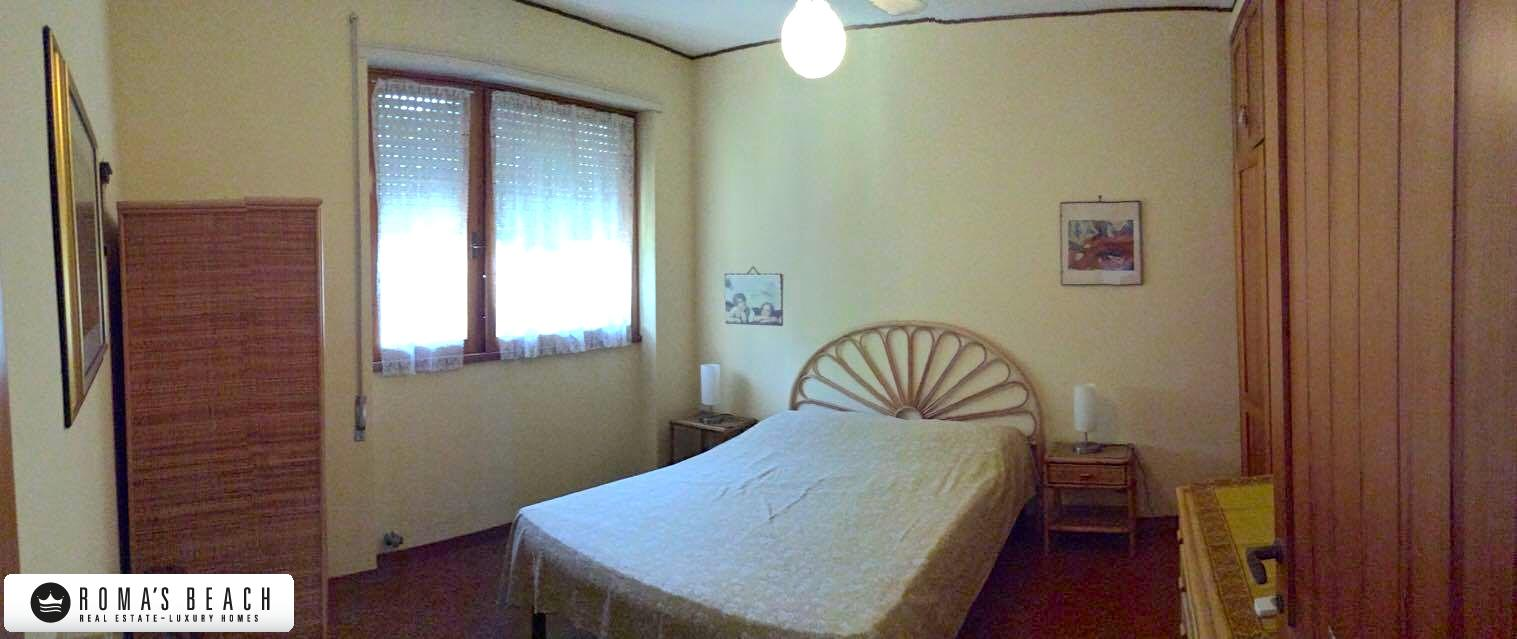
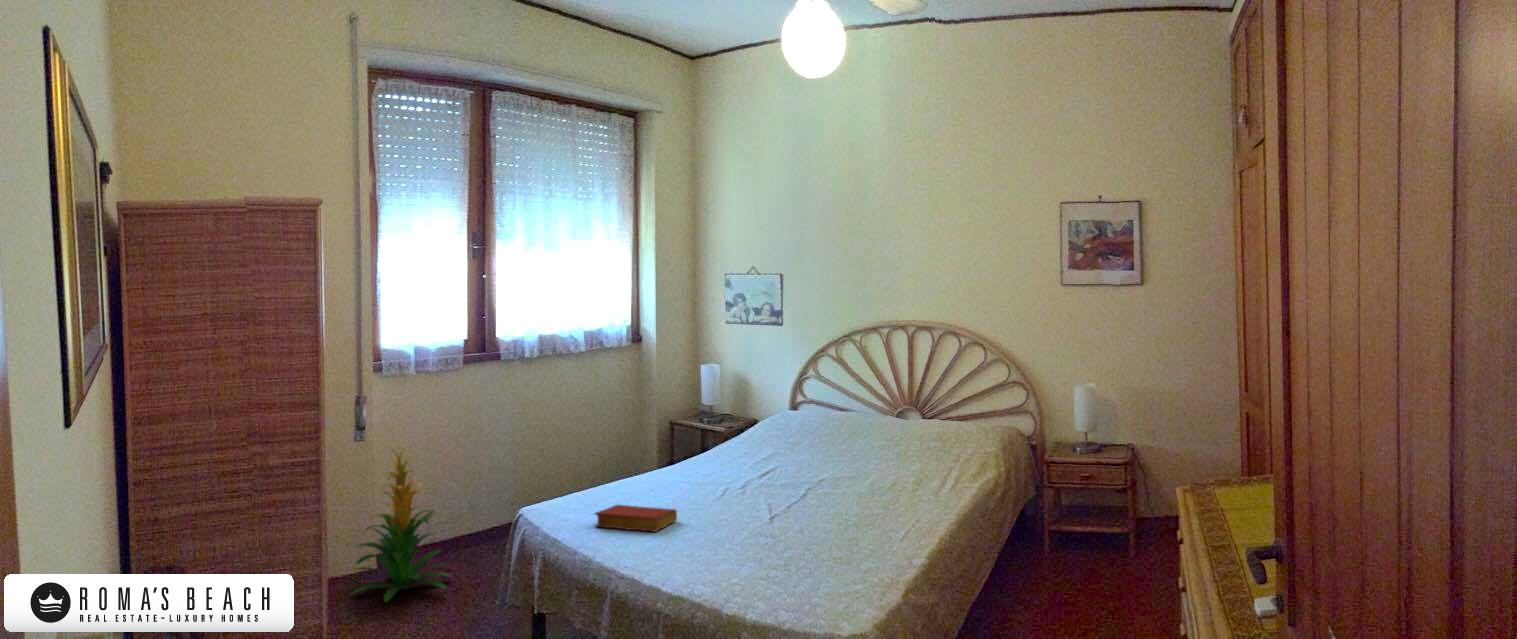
+ book (636, 516)
+ indoor plant (402, 518)
